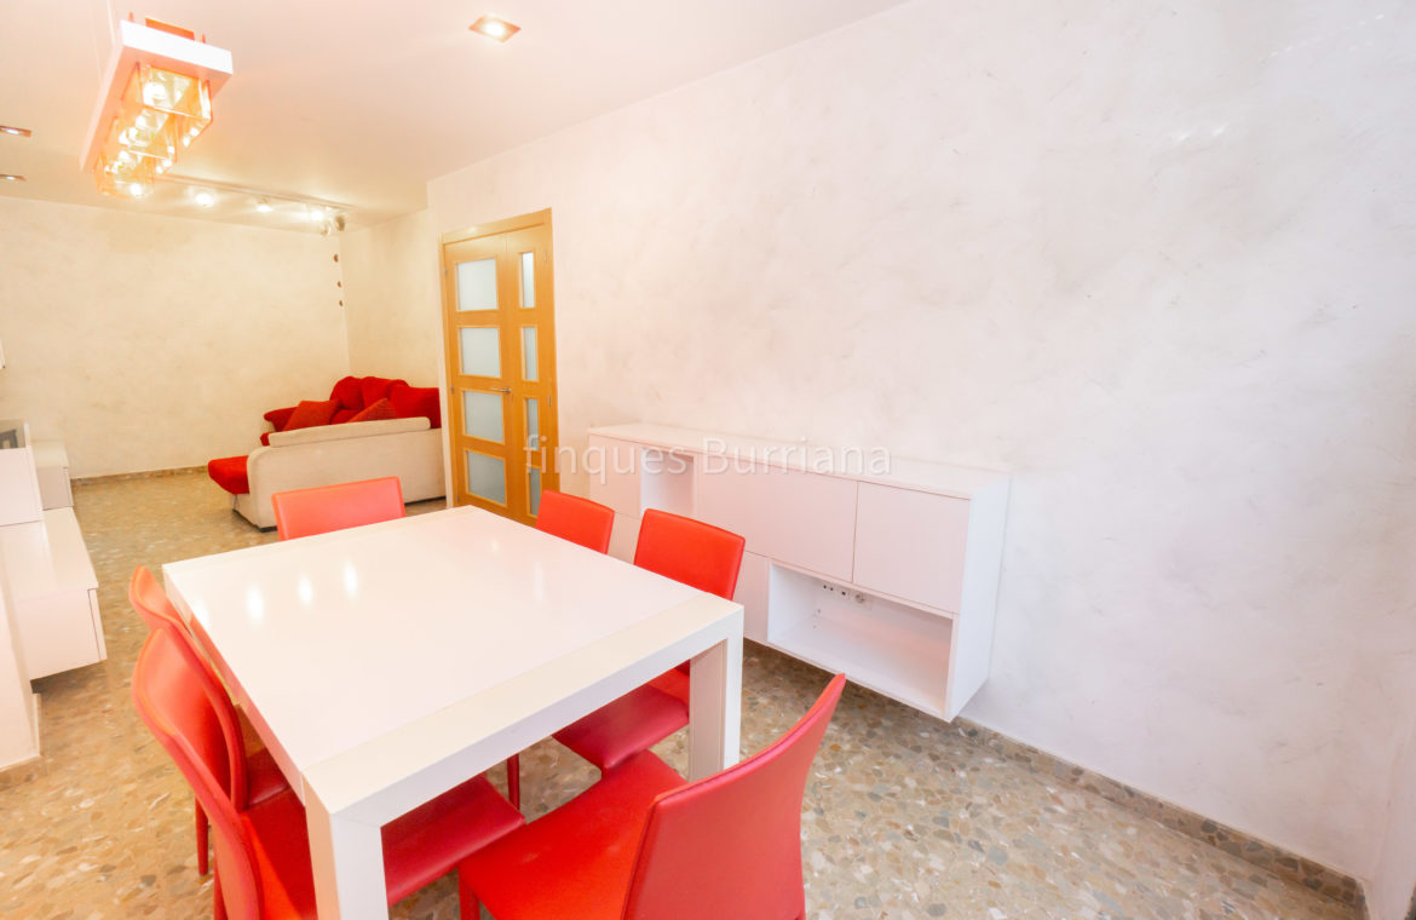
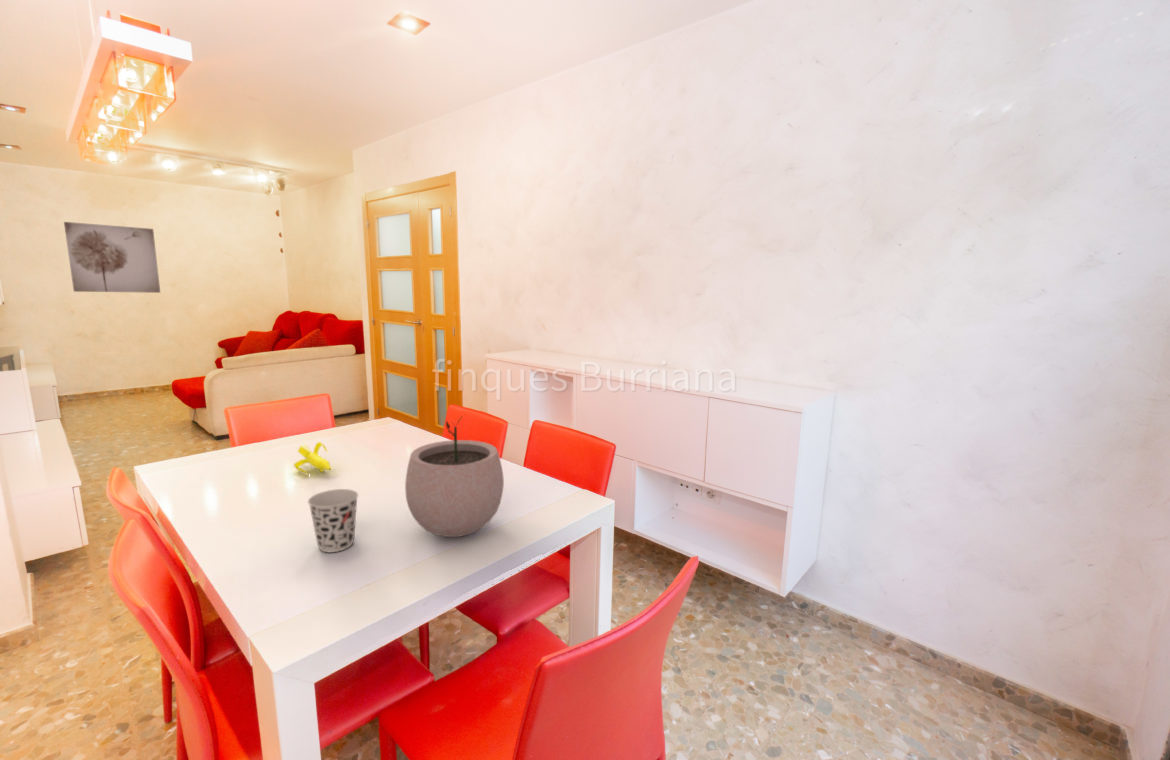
+ banana (310, 456)
+ plant pot (455, 474)
+ wall art (114, 259)
+ cup (334, 521)
